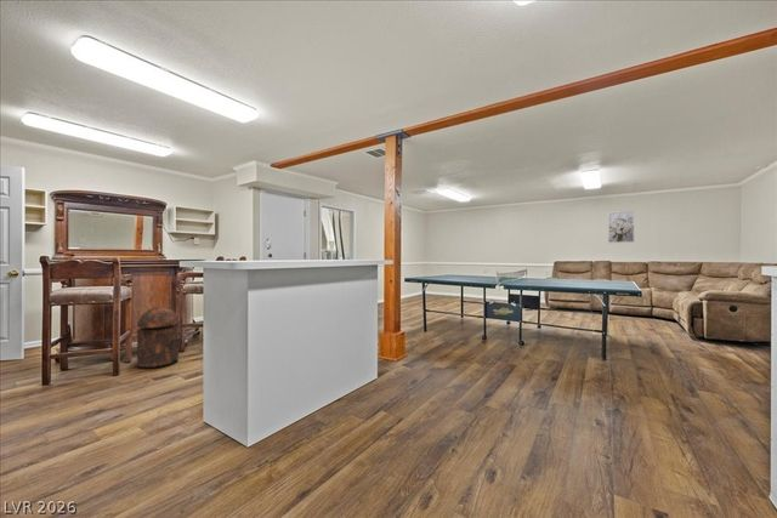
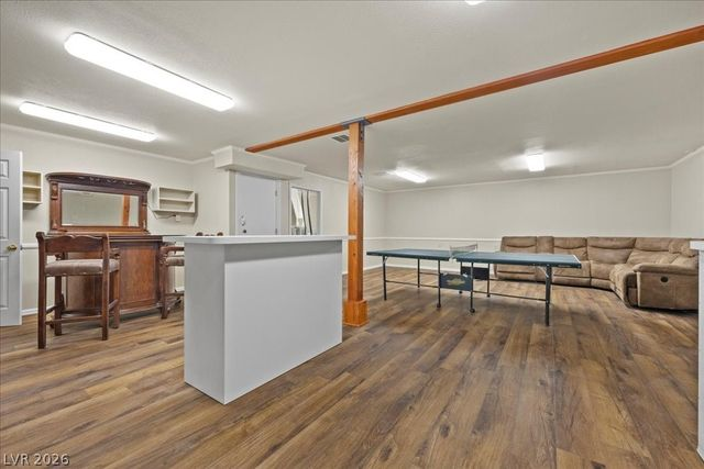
- trash can (158, 335)
- wall art (620, 227)
